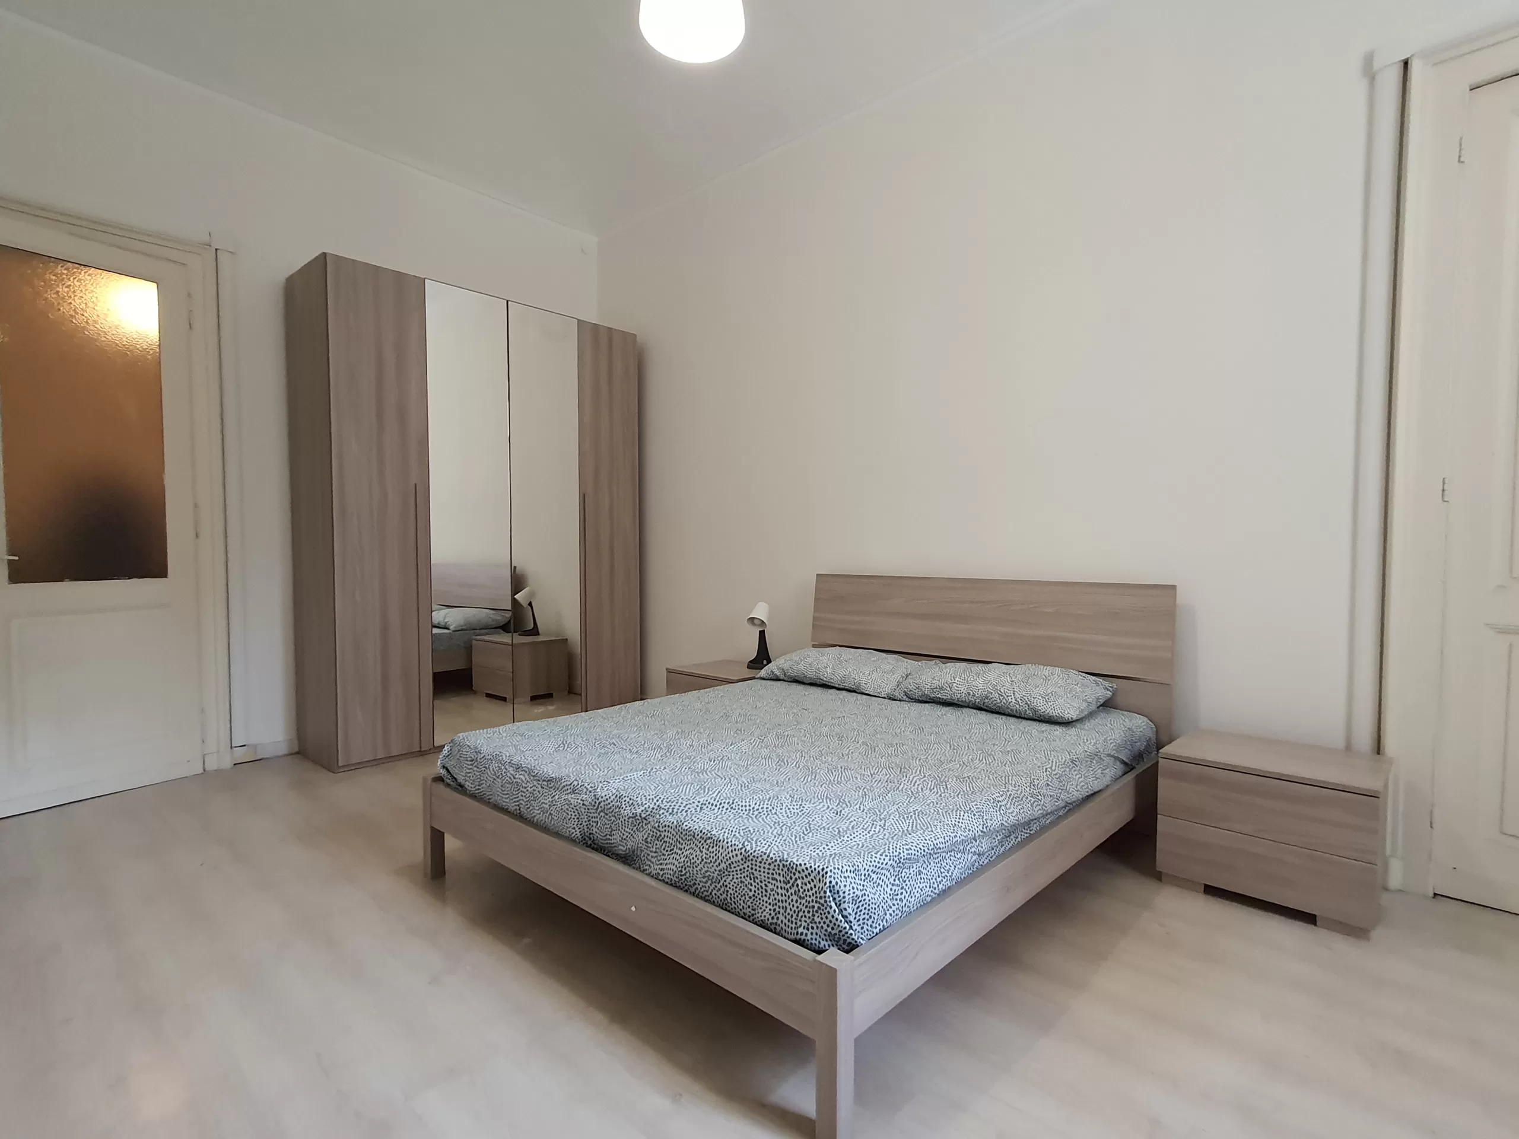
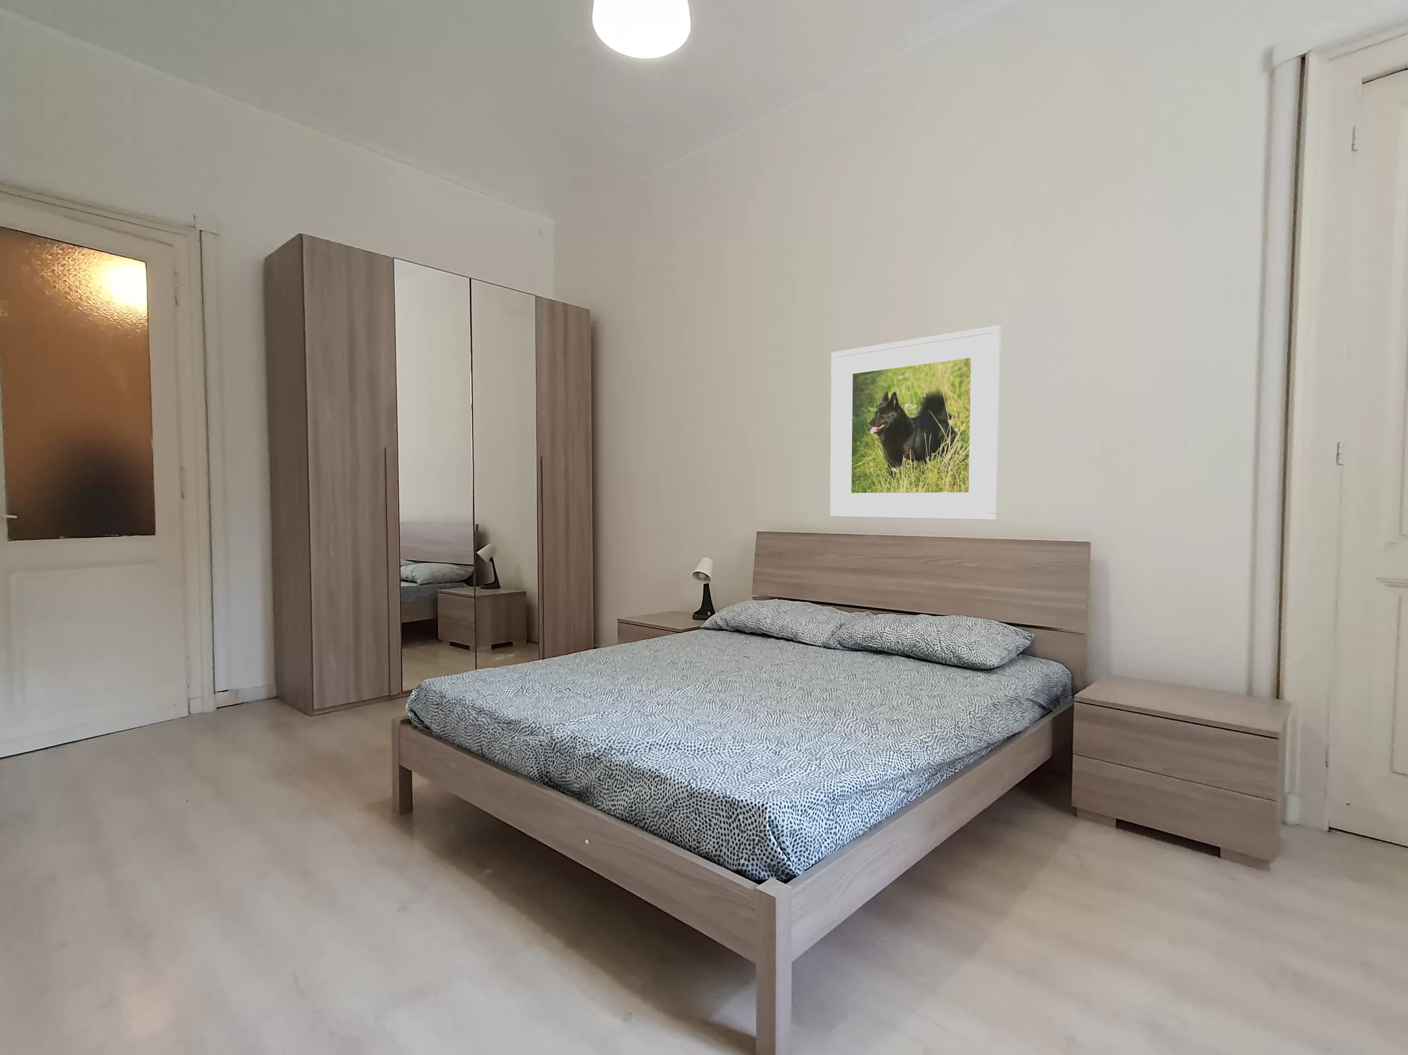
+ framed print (908, 430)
